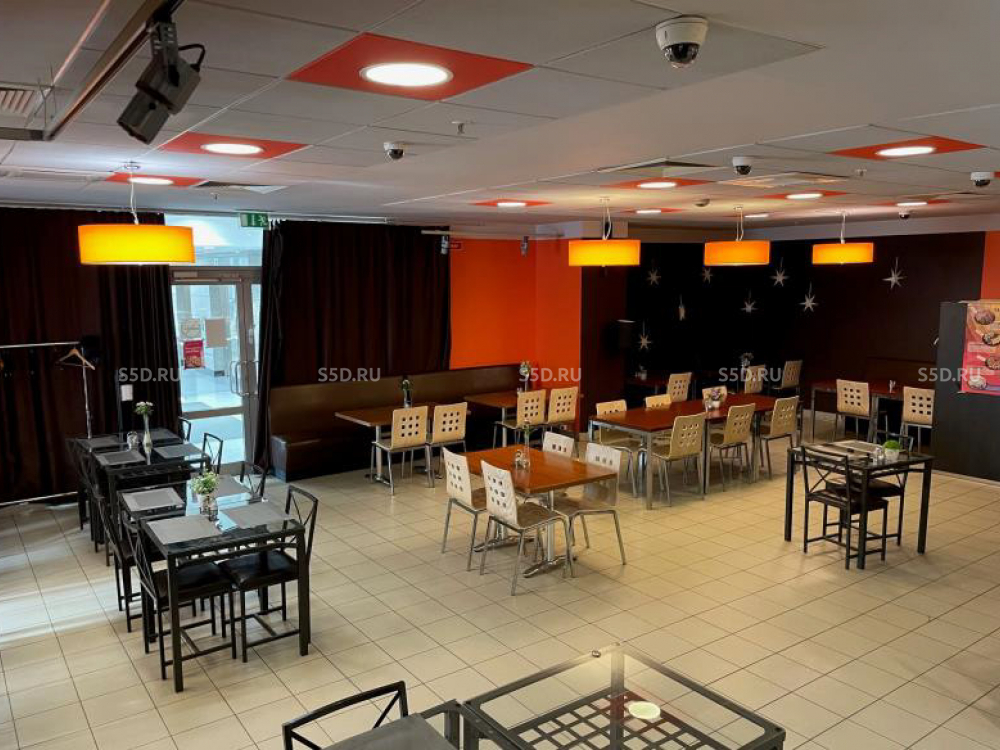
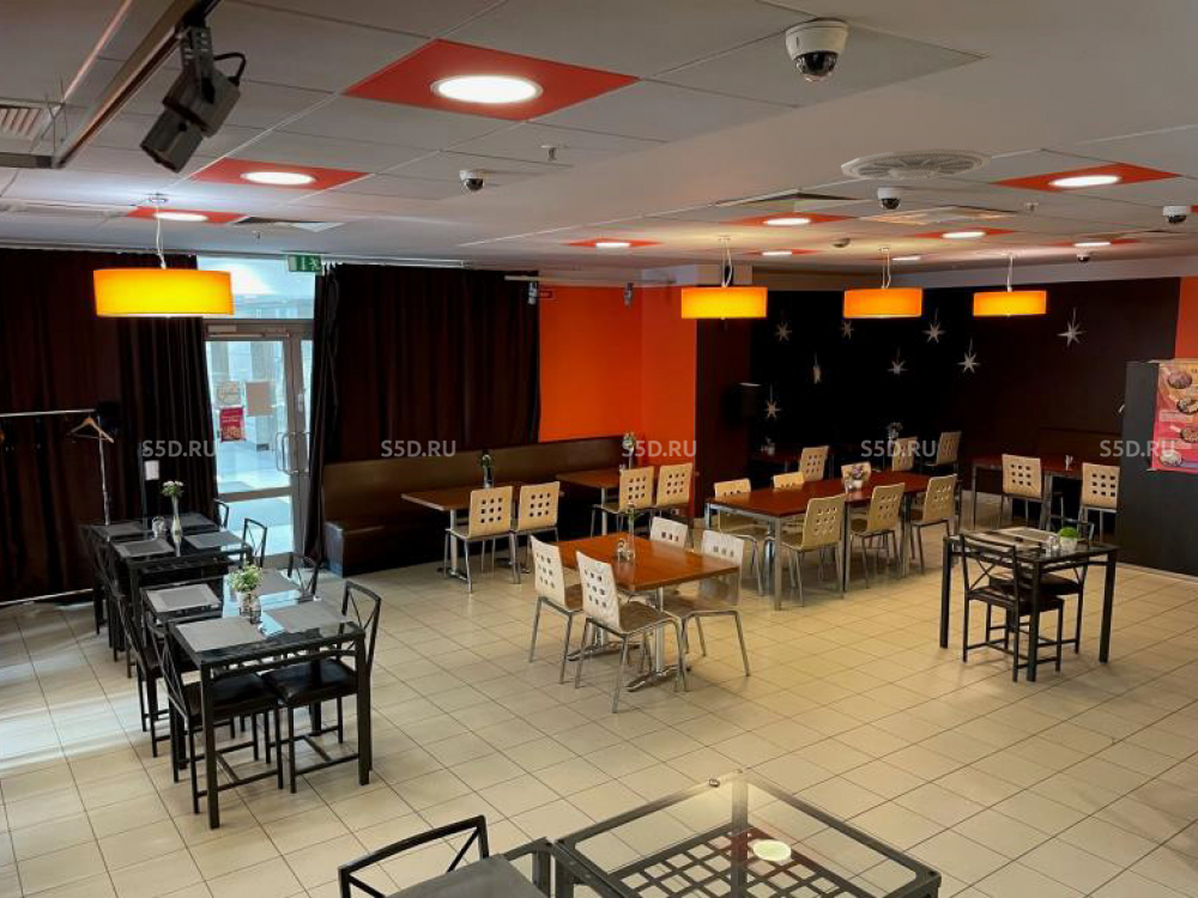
+ ceiling vent (914, 168)
